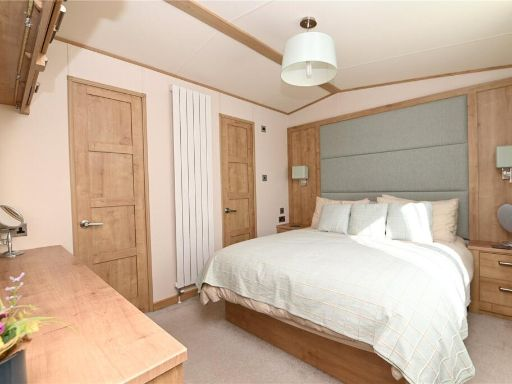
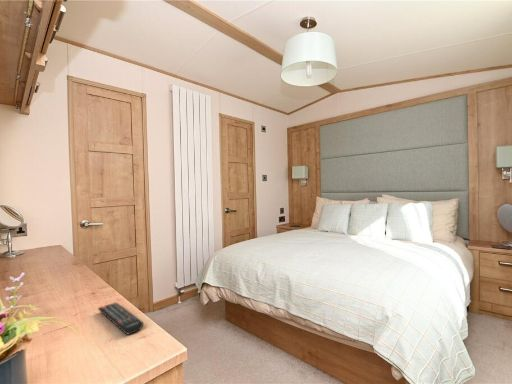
+ remote control (119, 316)
